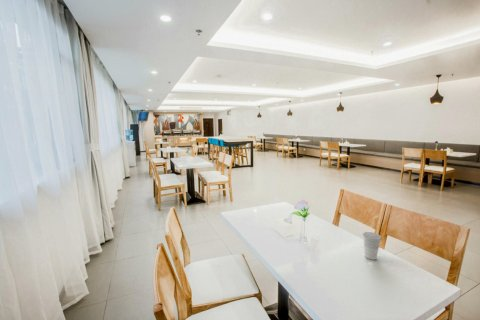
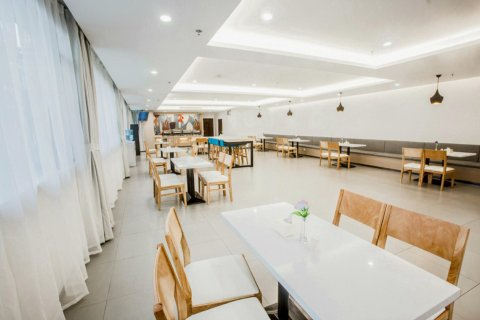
- cup (371, 246)
